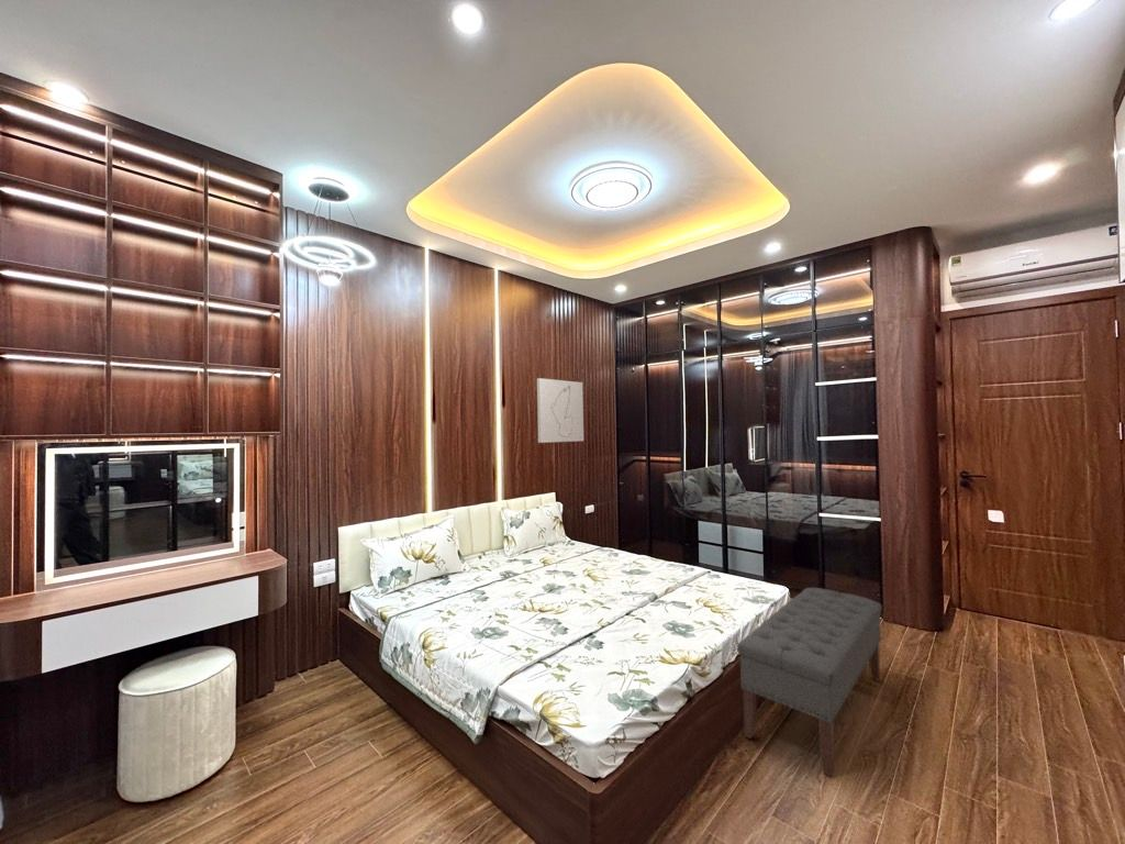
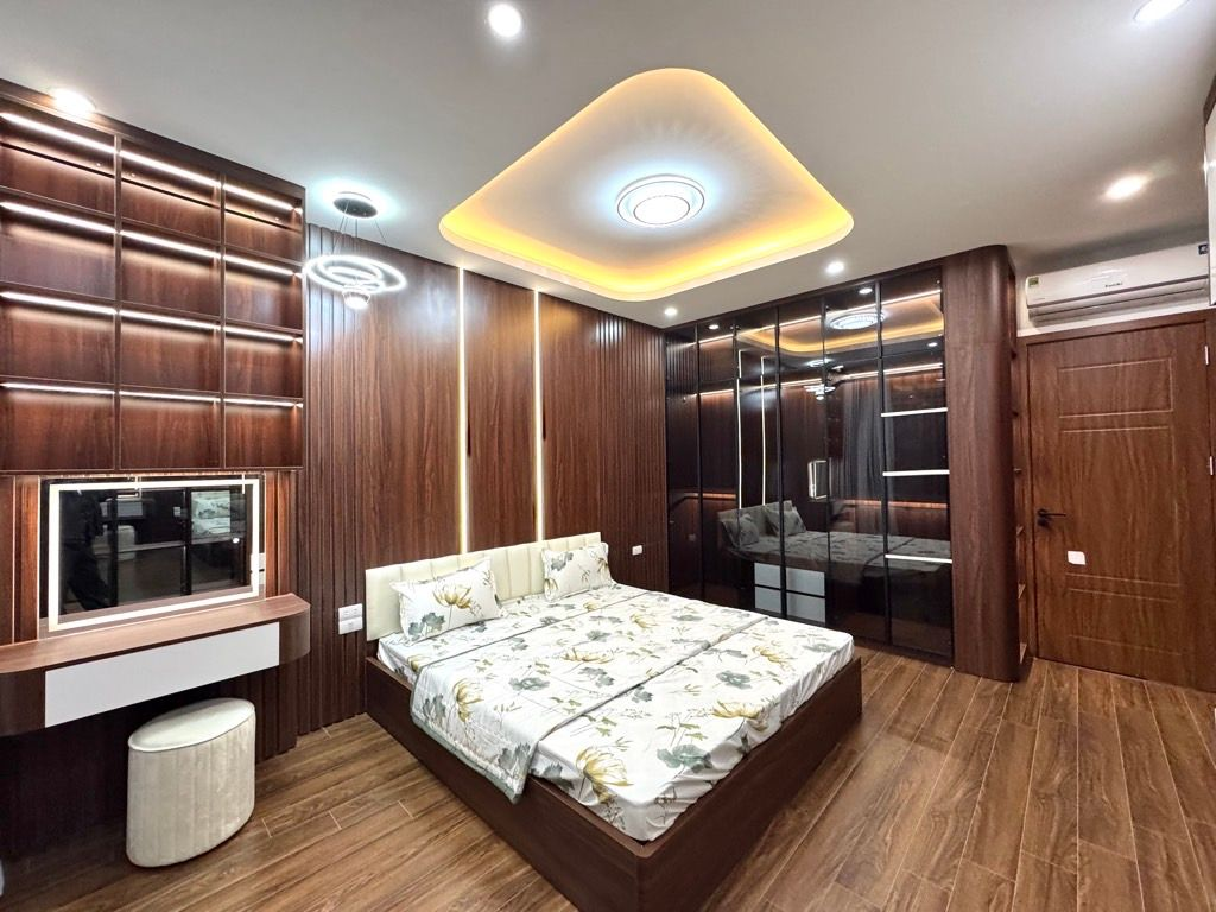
- bench (817, 660)
- wall art (561, 411)
